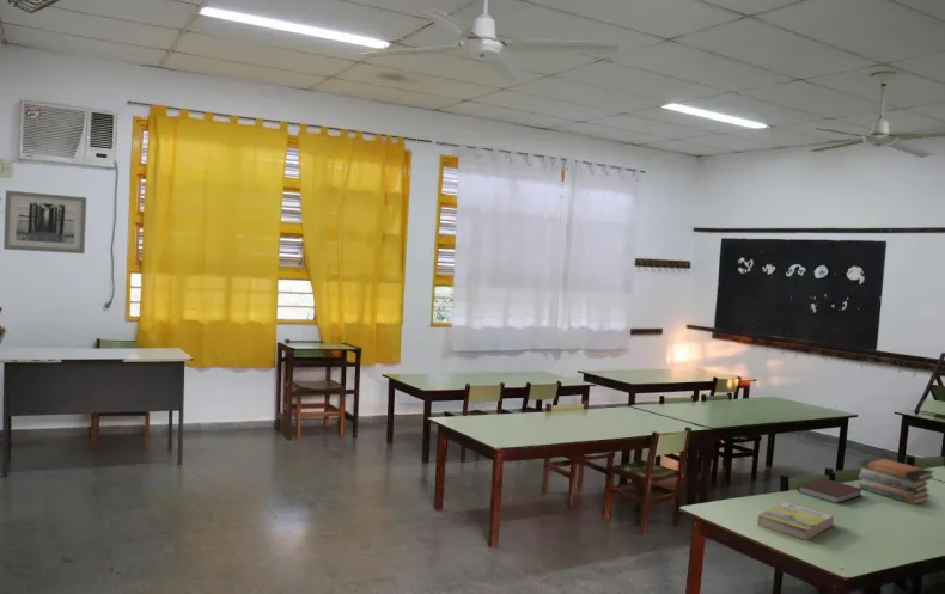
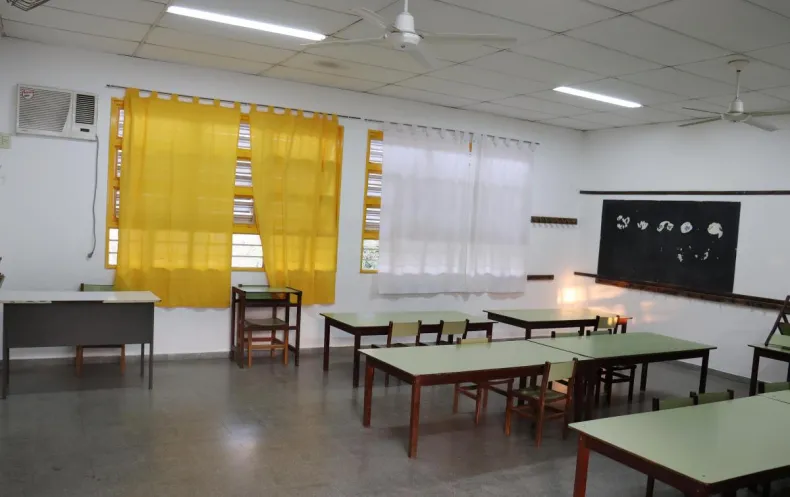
- notebook (829, 490)
- book stack (894, 479)
- wall art (45, 222)
- book (795, 519)
